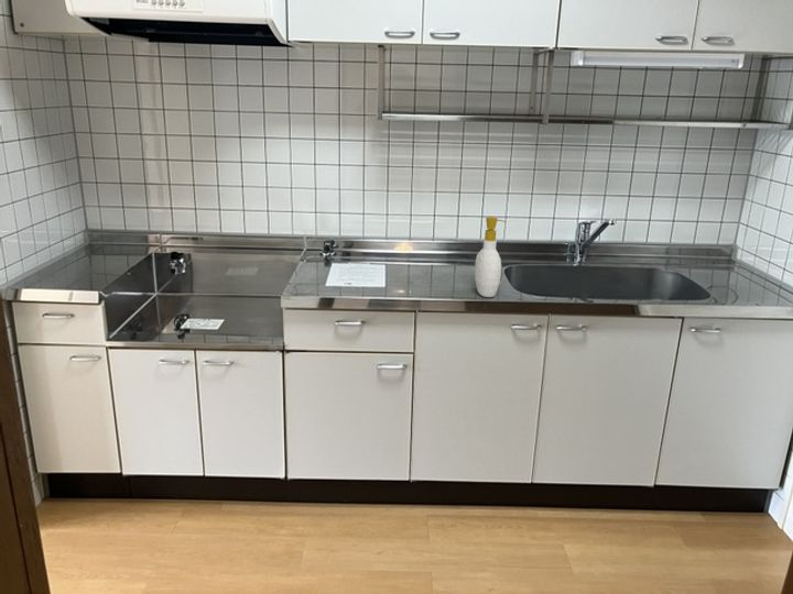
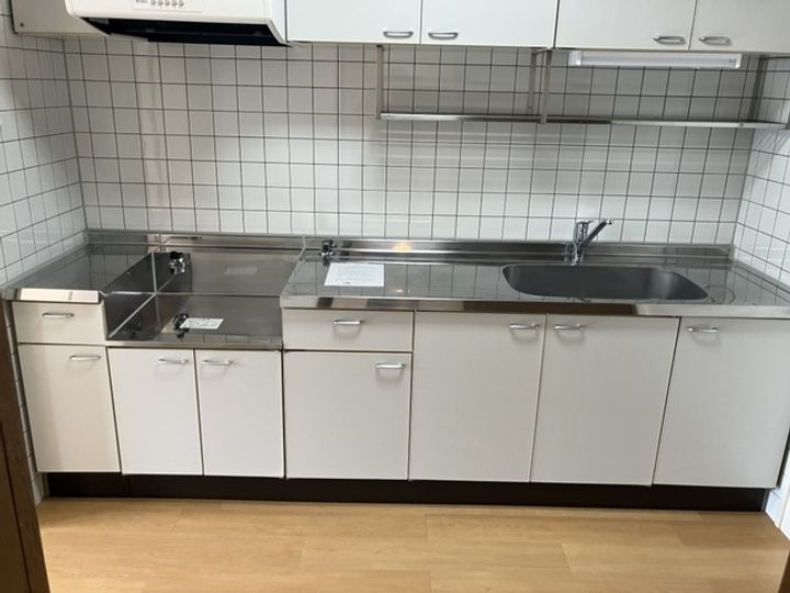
- soap bottle (490, 256)
